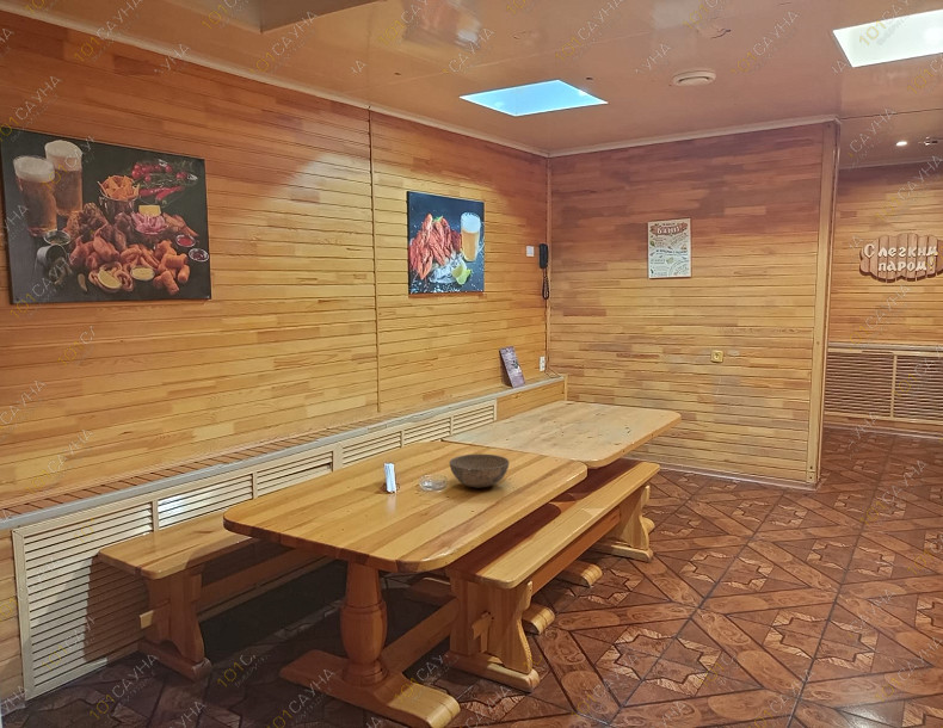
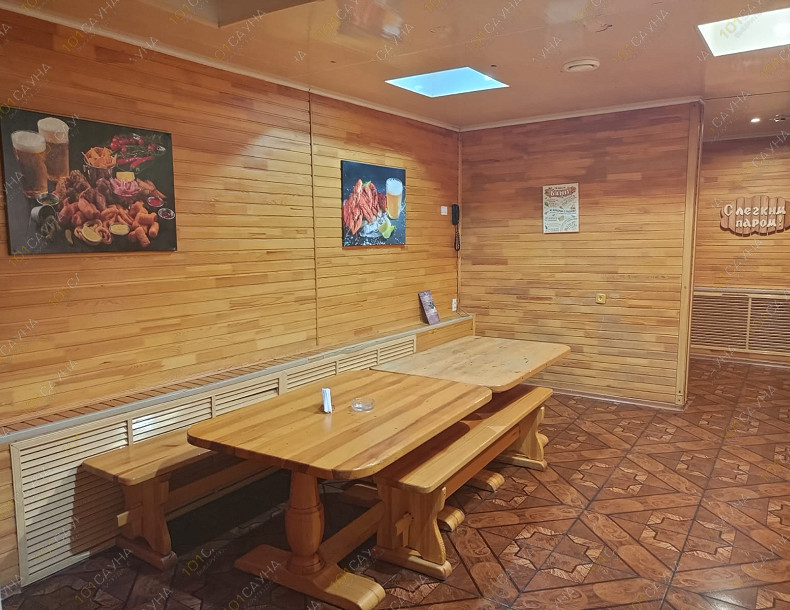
- bowl (479, 473)
